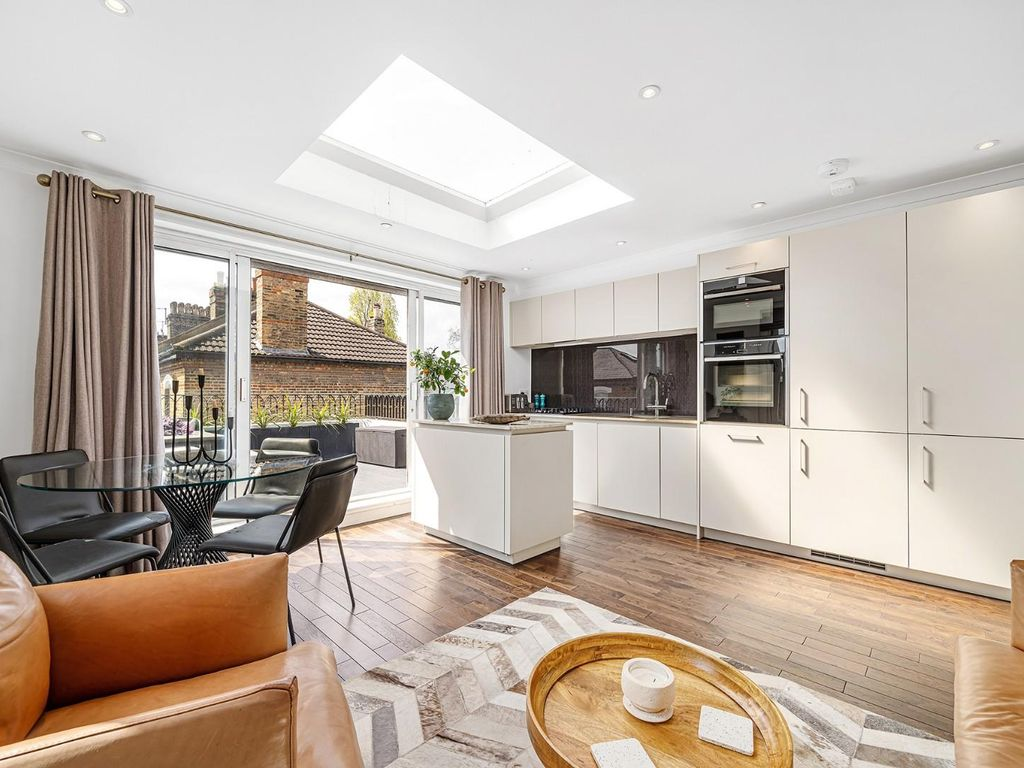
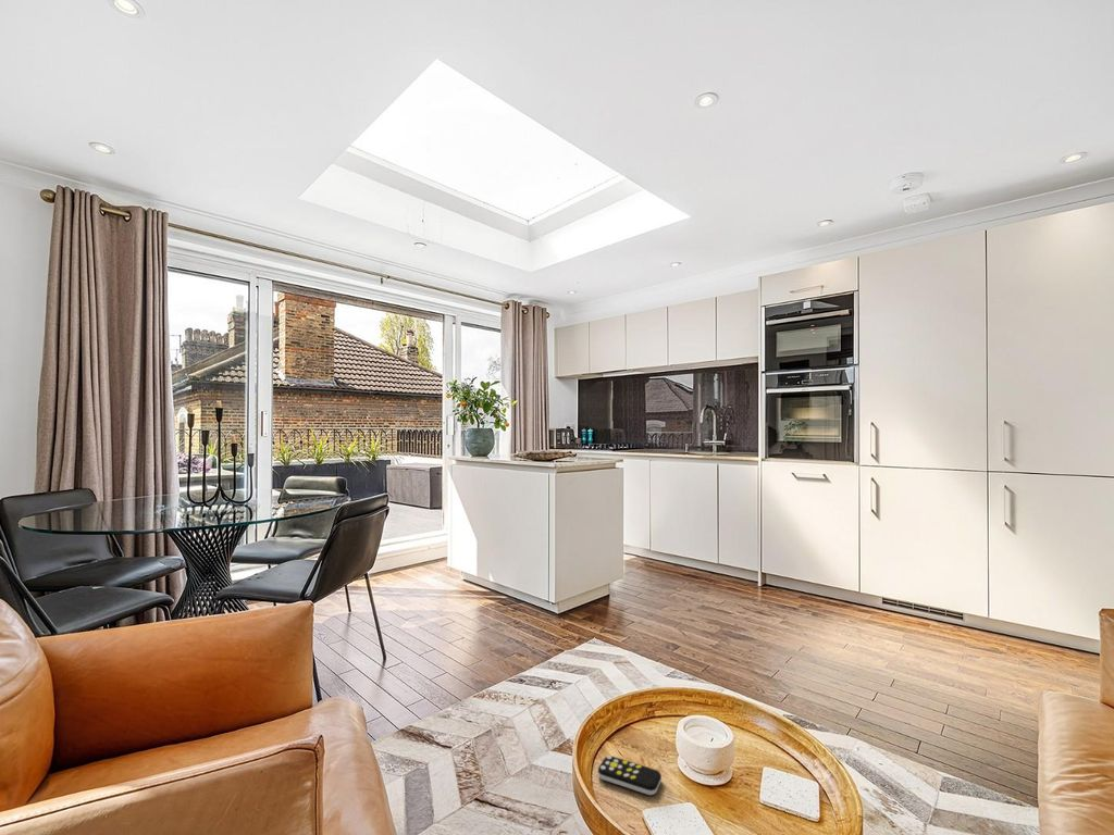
+ remote control (629, 774)
